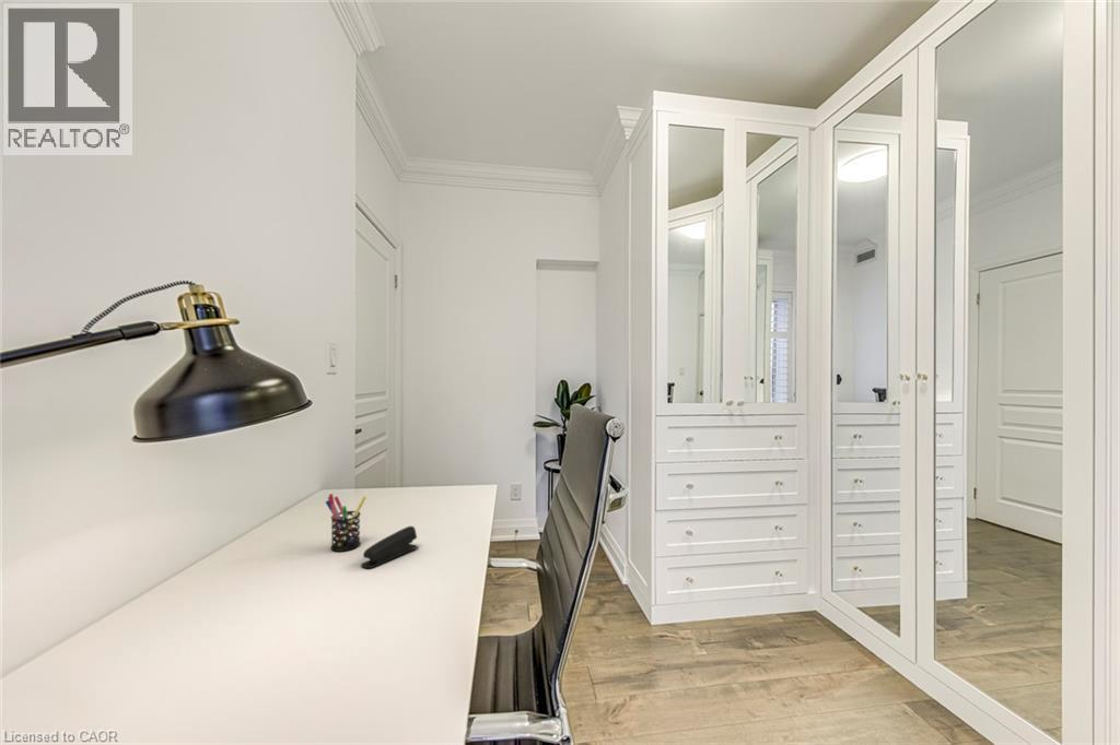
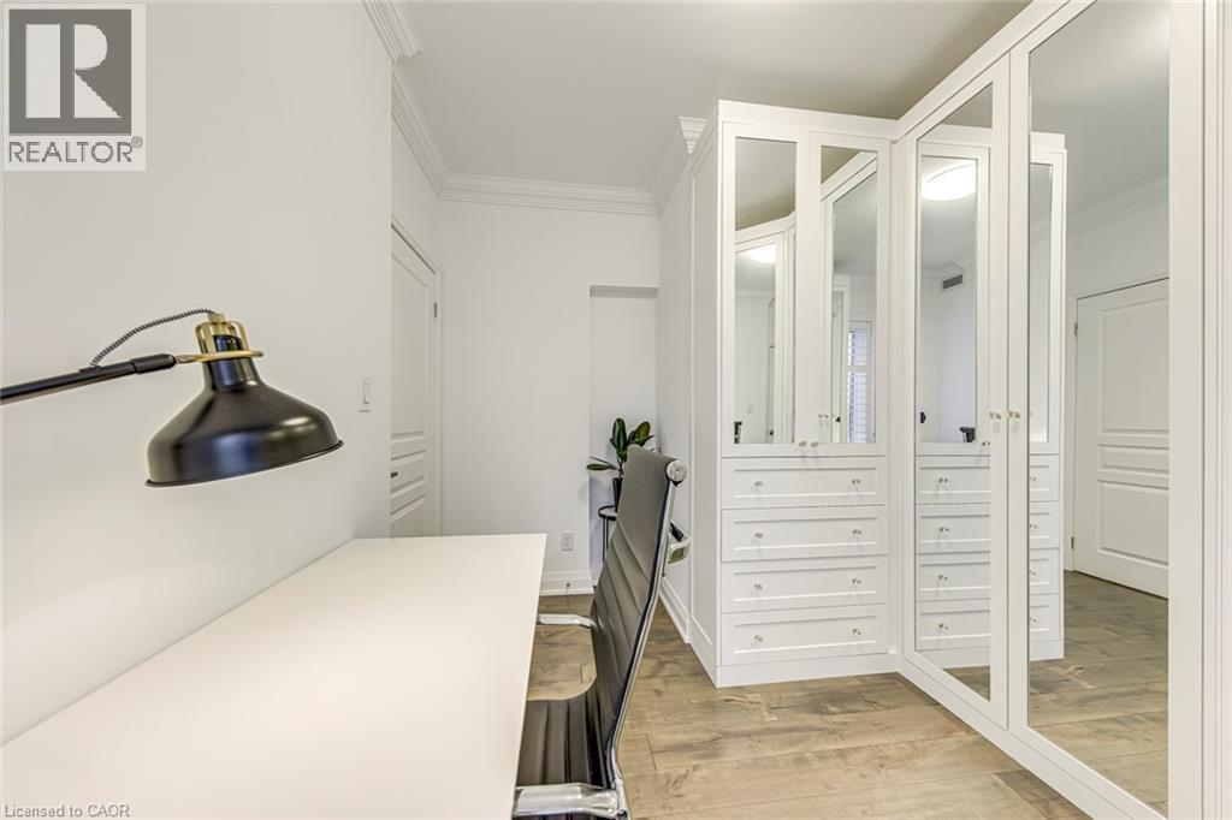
- pen holder (343, 520)
- stapler (390, 545)
